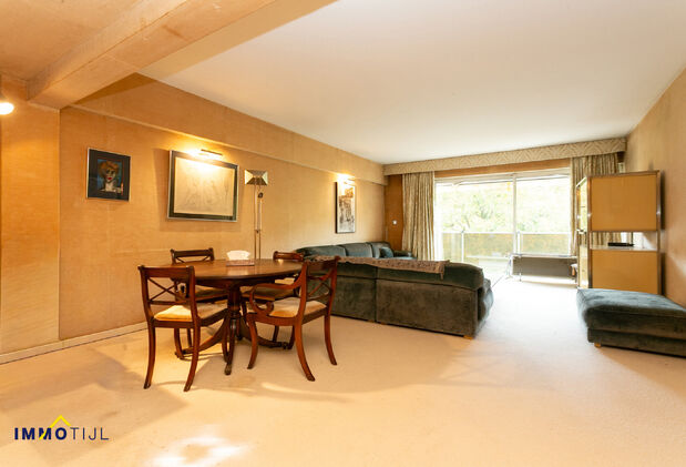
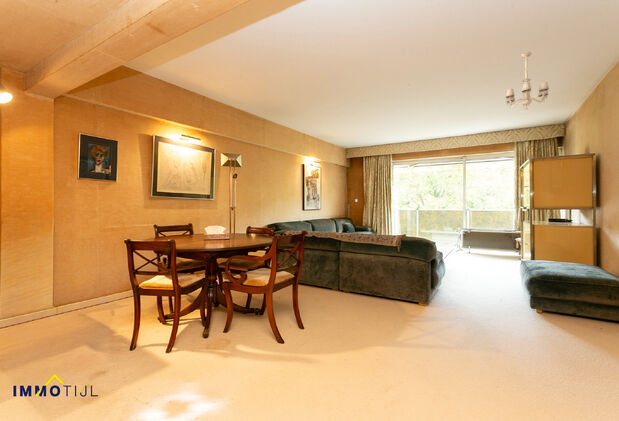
+ chandelier (526, 81)
